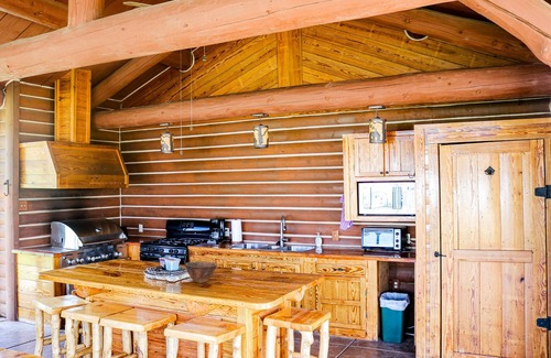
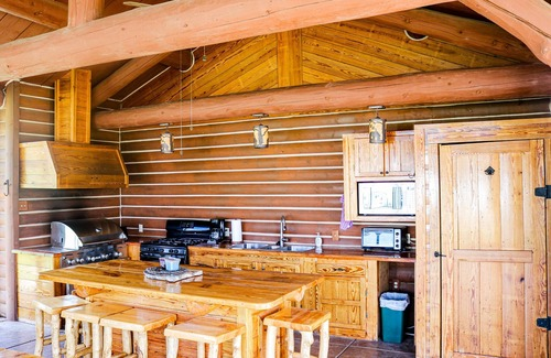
- bowl (201, 272)
